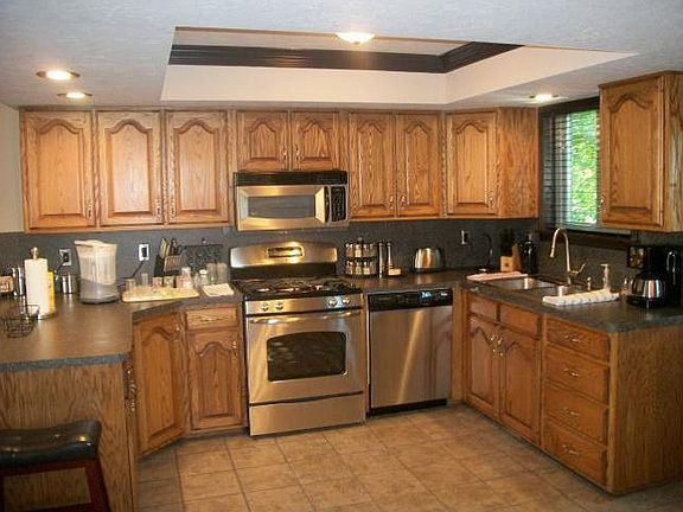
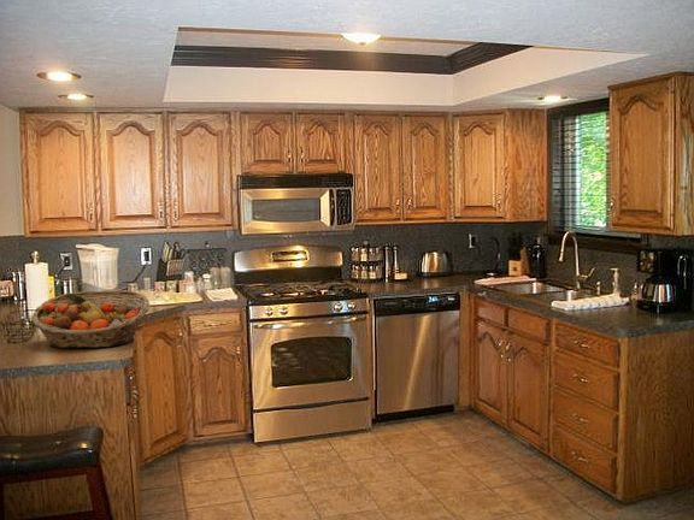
+ fruit basket (92, 318)
